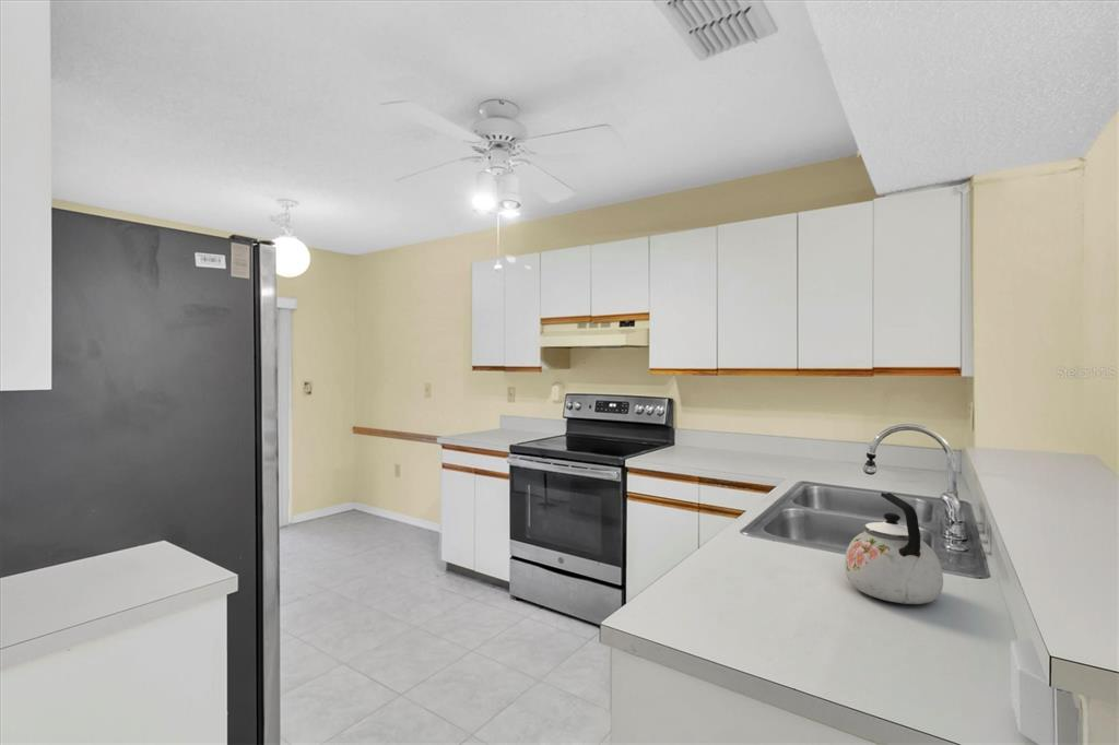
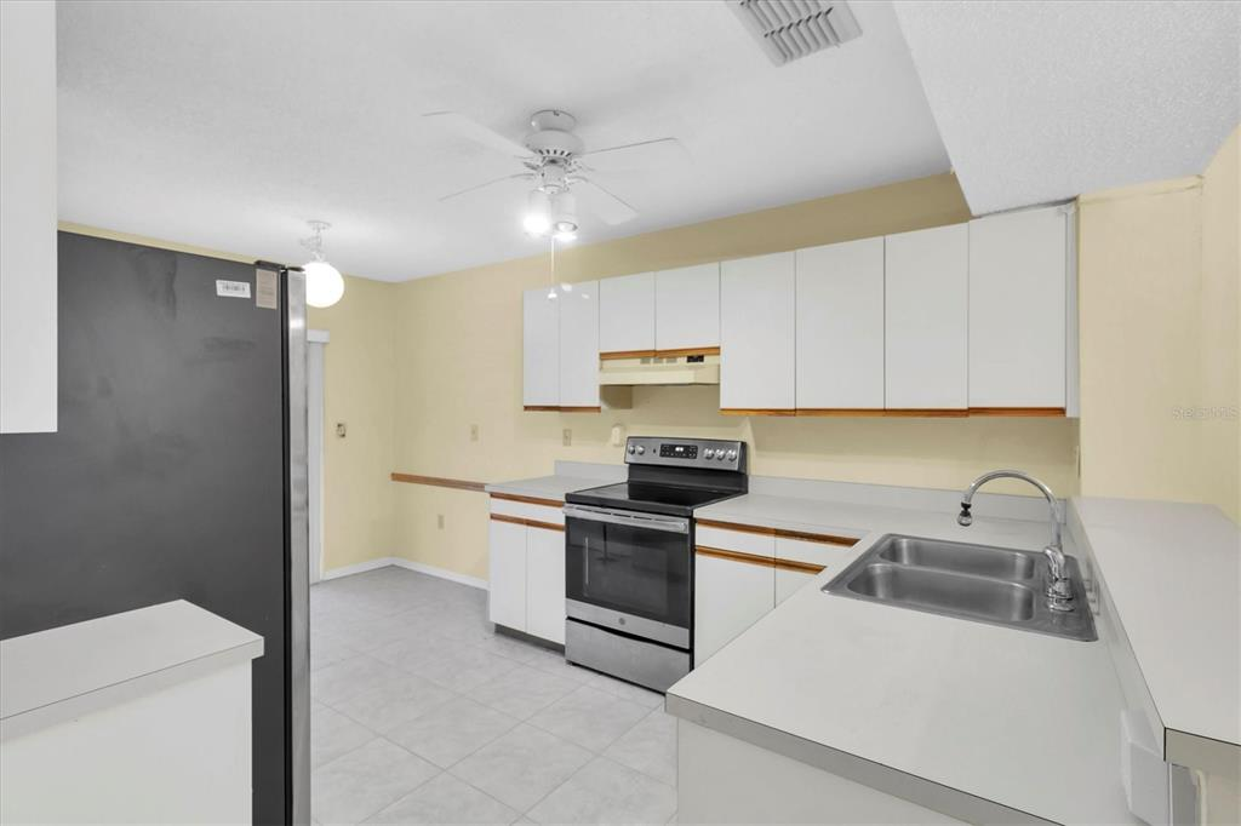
- kettle (891, 543)
